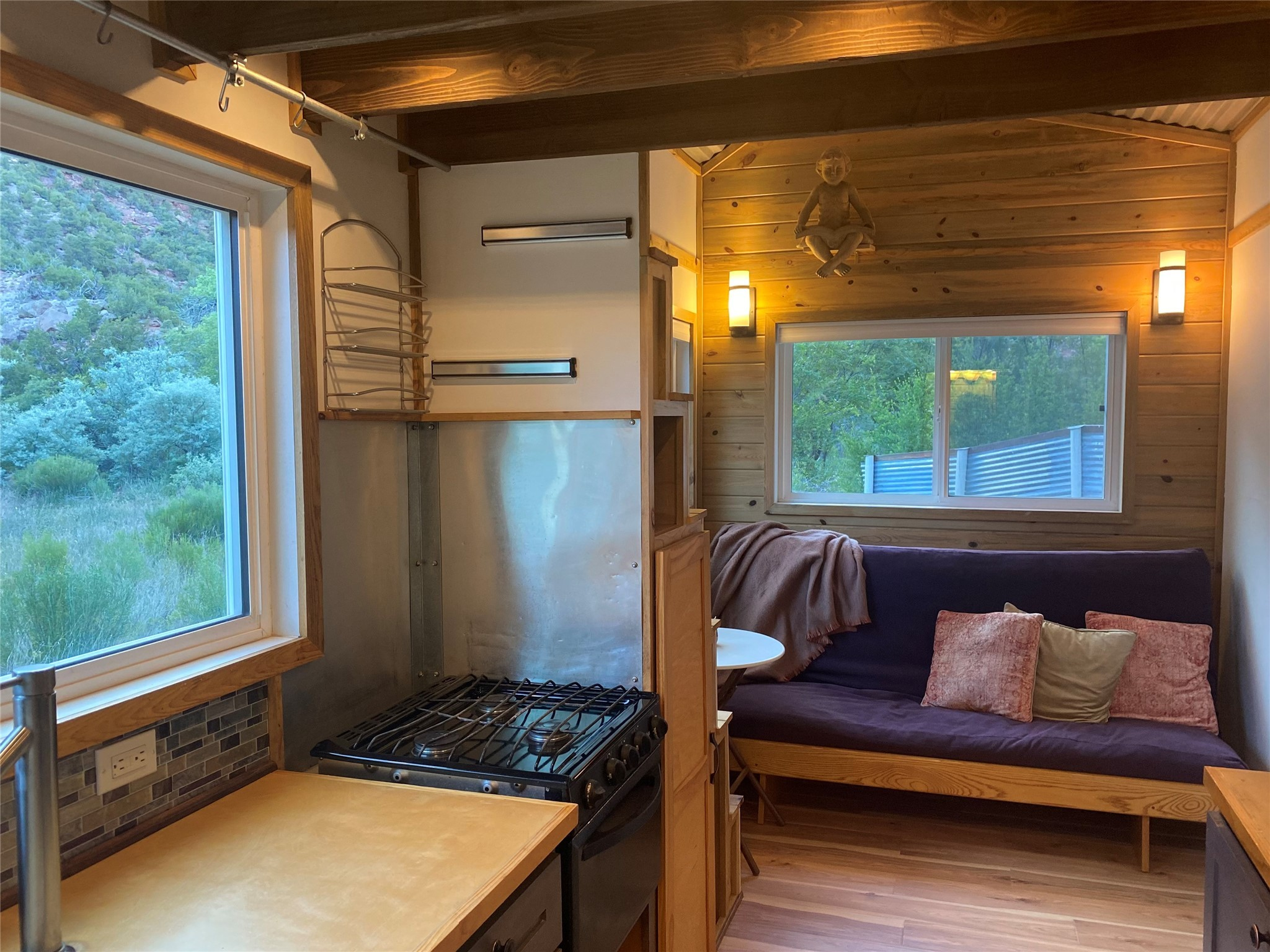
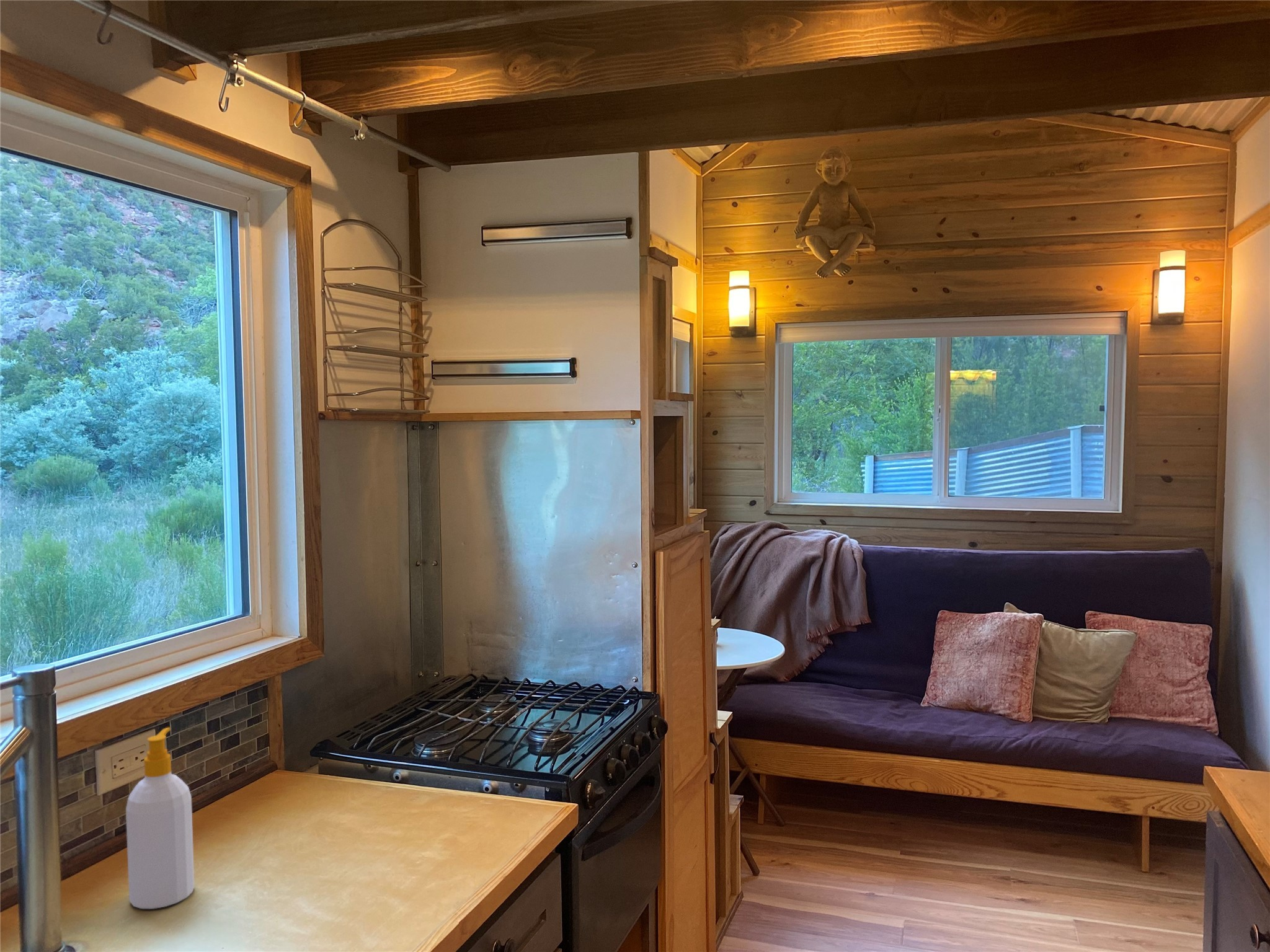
+ soap bottle (160, 815)
